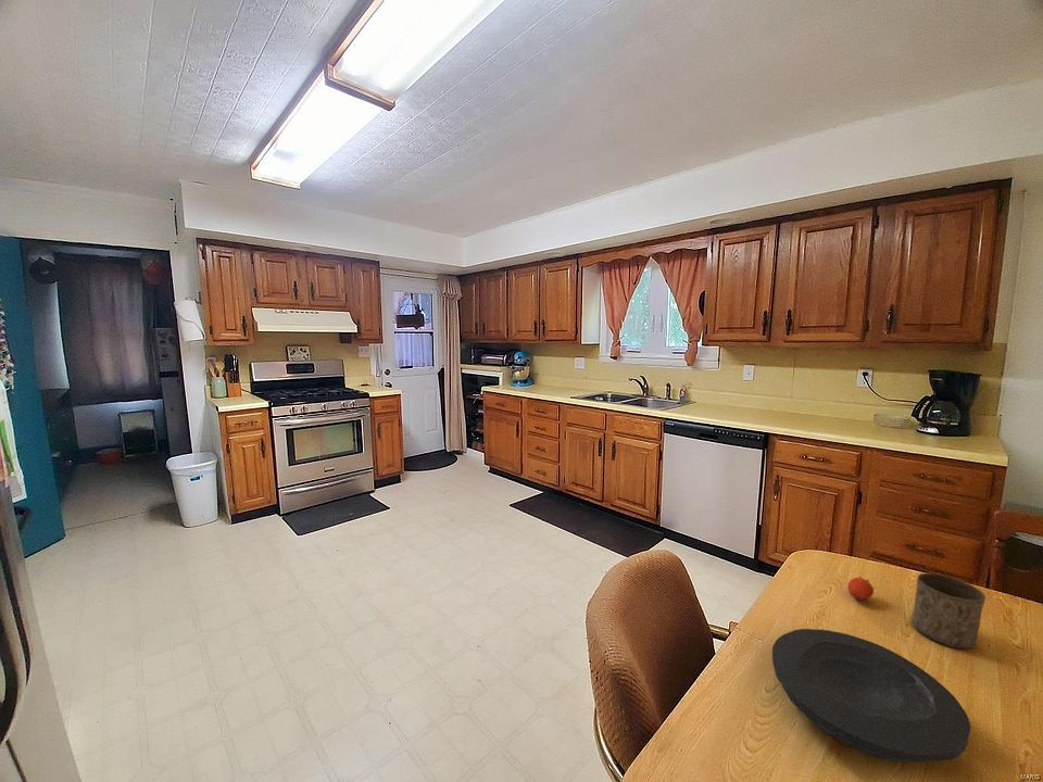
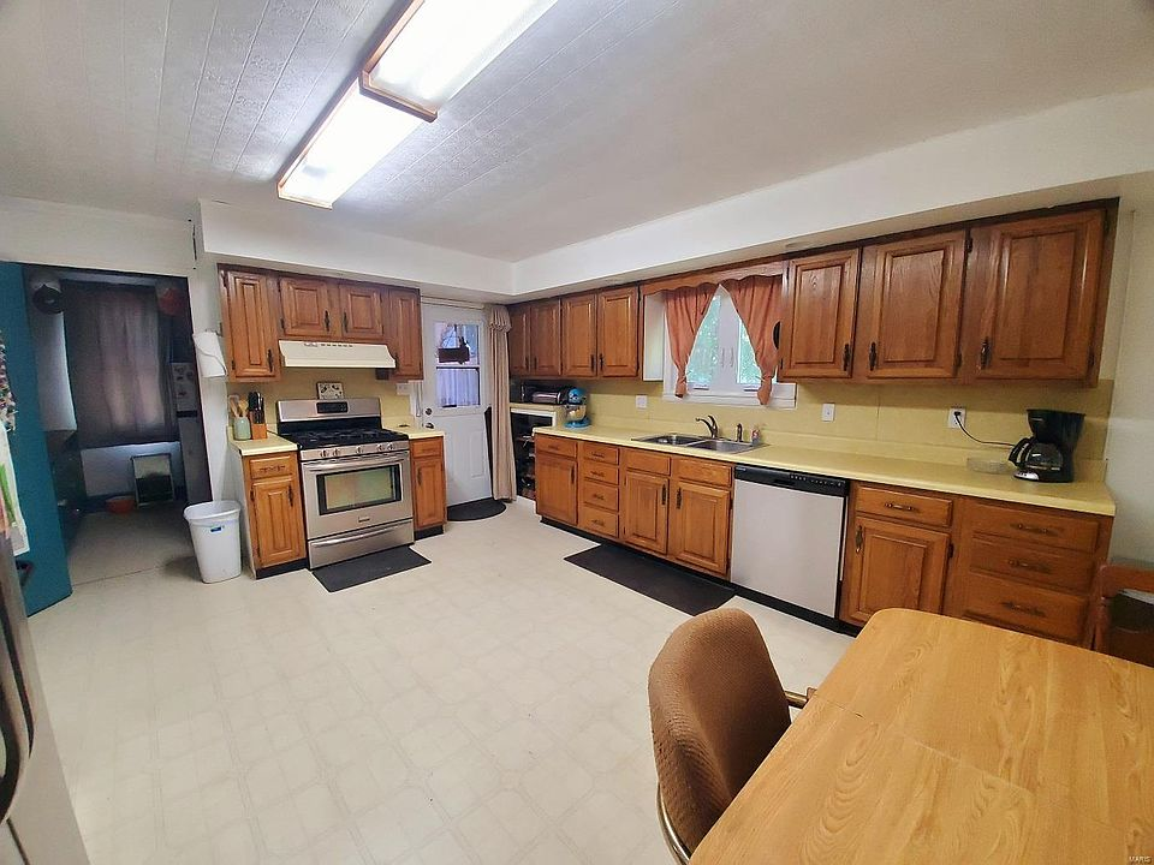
- plate (858, 696)
- cup (946, 609)
- fruit (859, 588)
